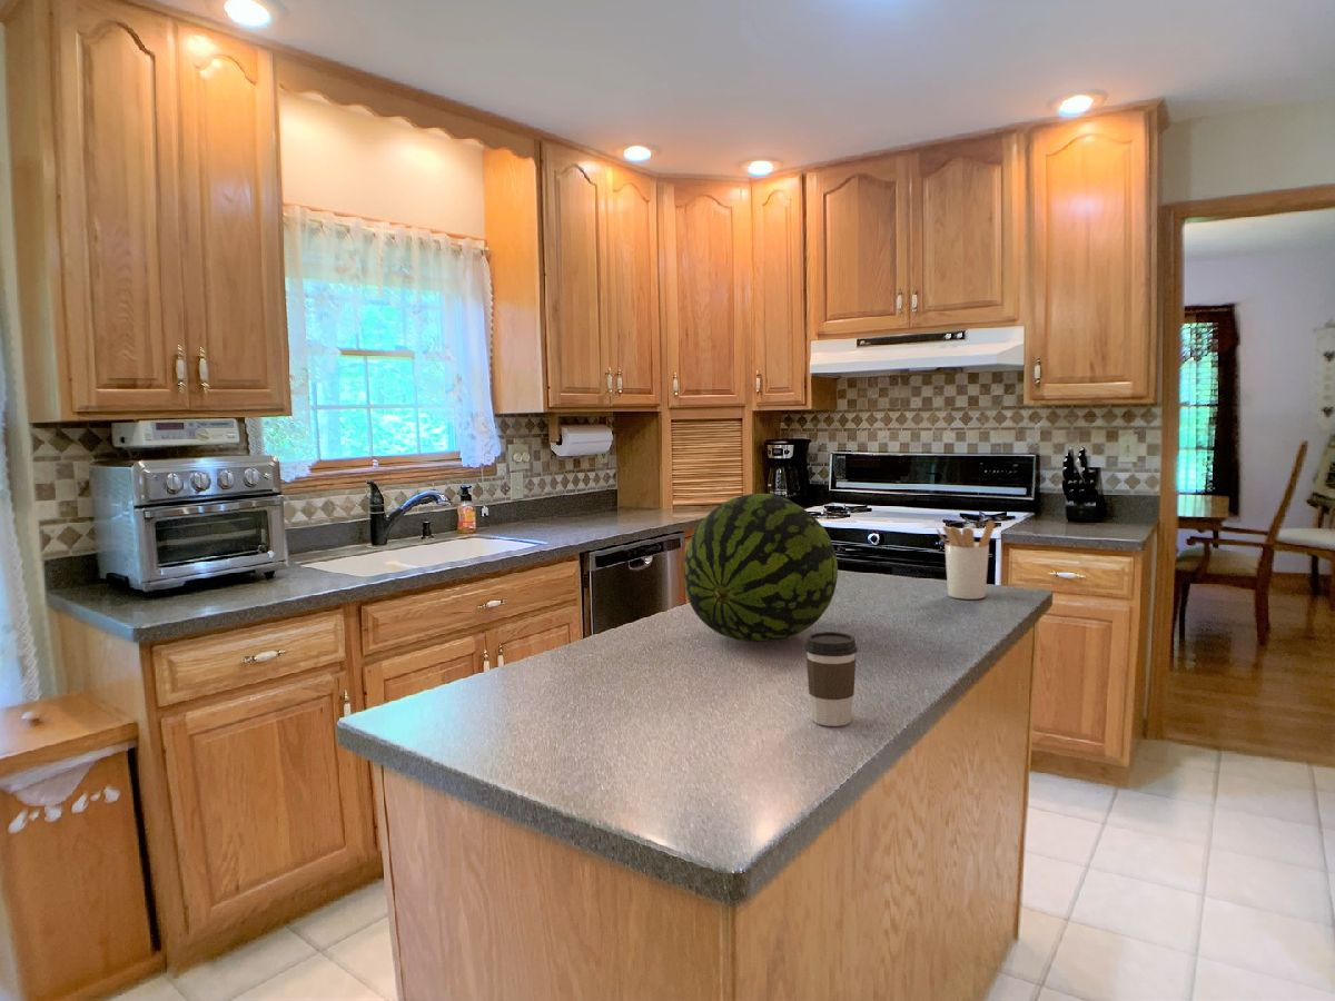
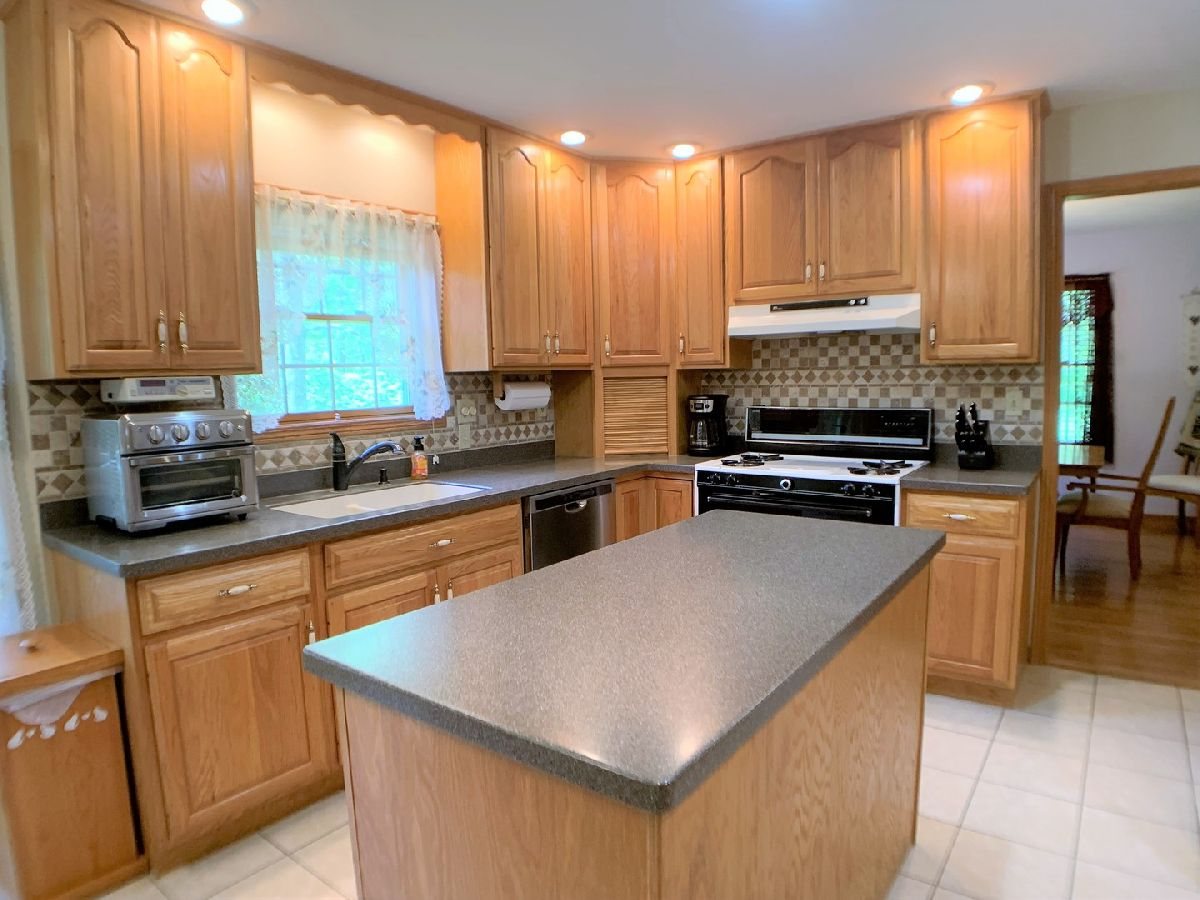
- fruit (759, 566)
- coffee cup (831, 678)
- utensil holder (963, 558)
